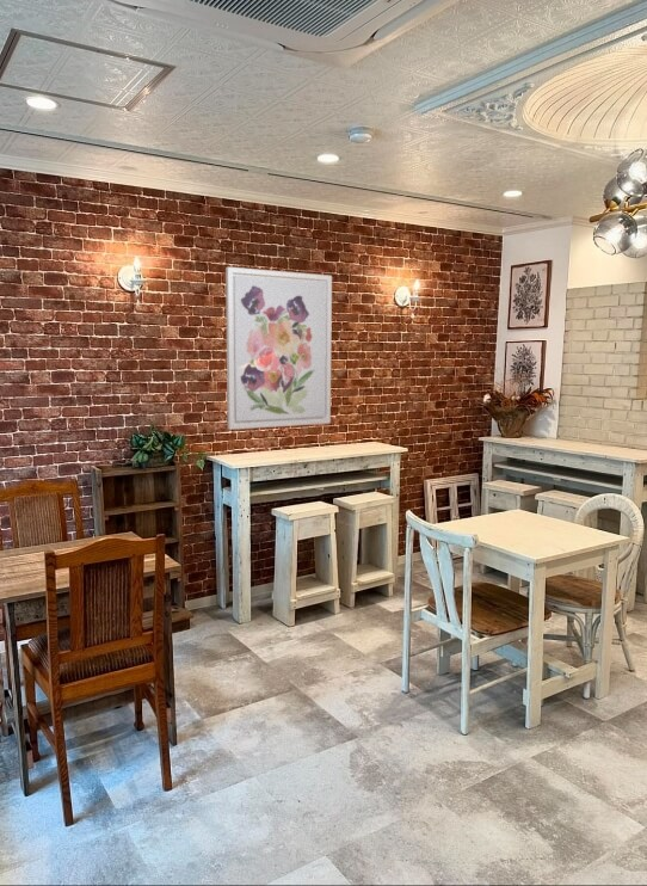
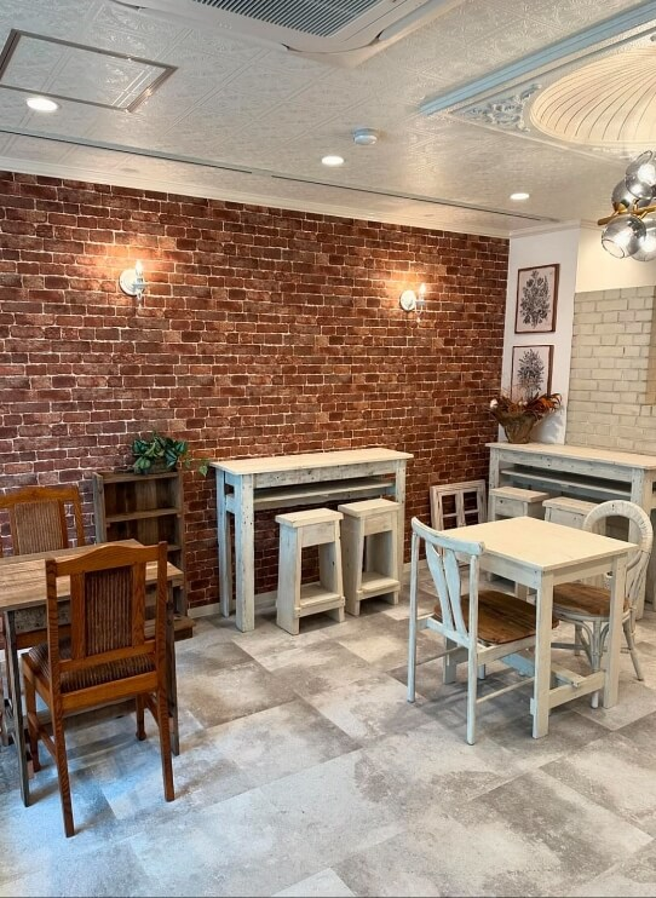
- wall art (281, 350)
